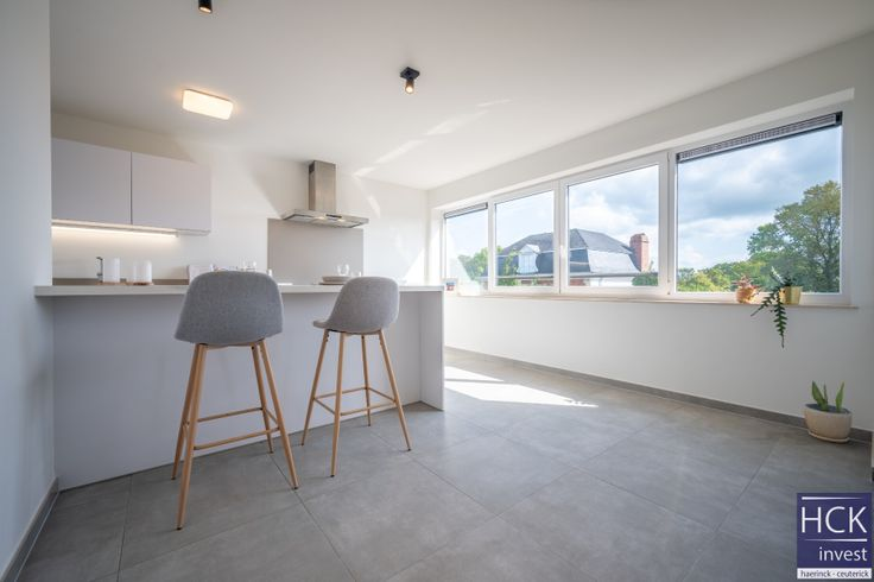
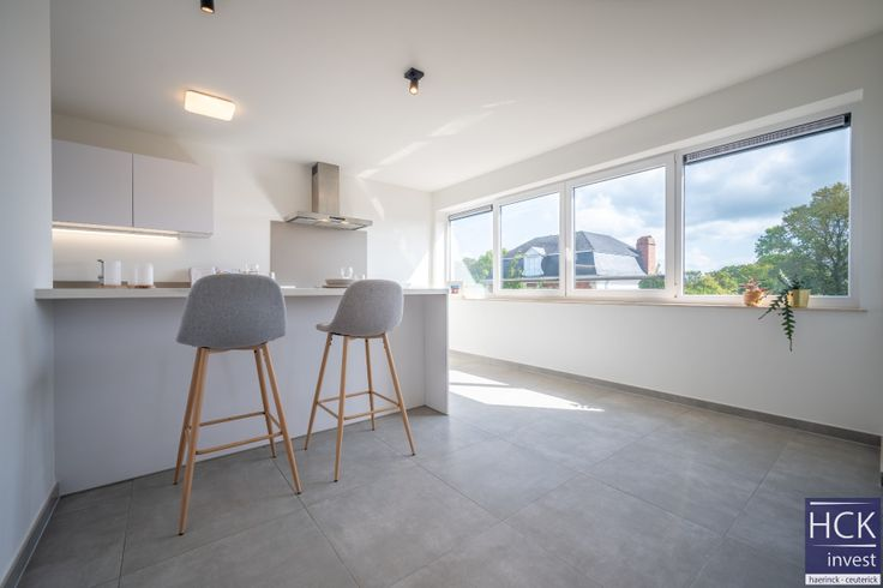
- potted plant (826, 406)
